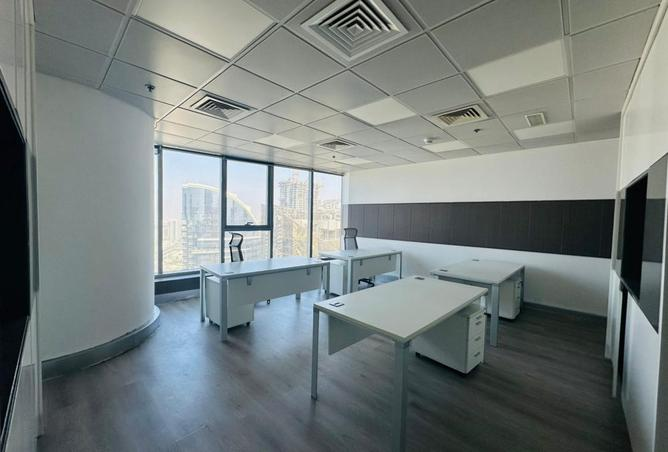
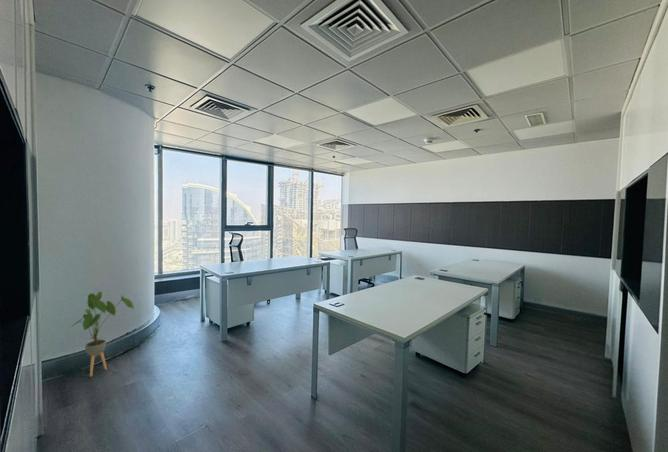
+ house plant (98, 330)
